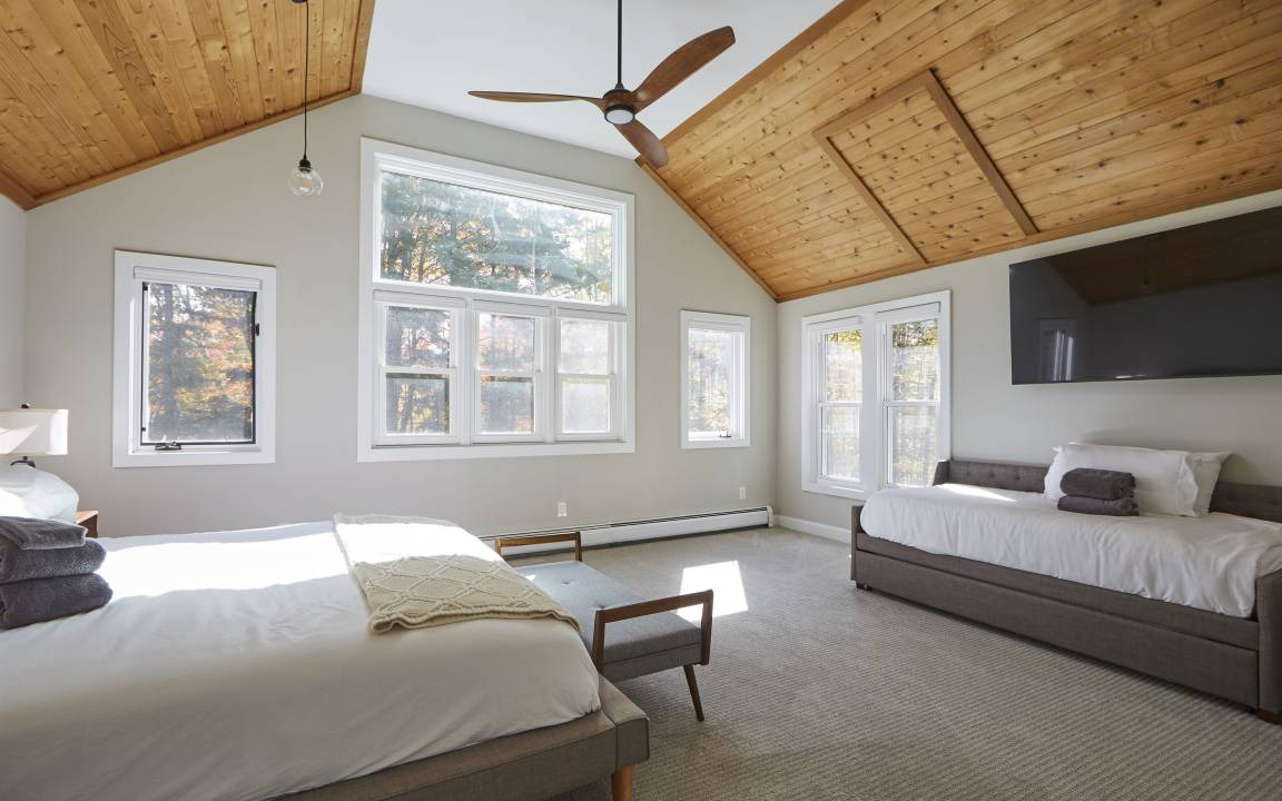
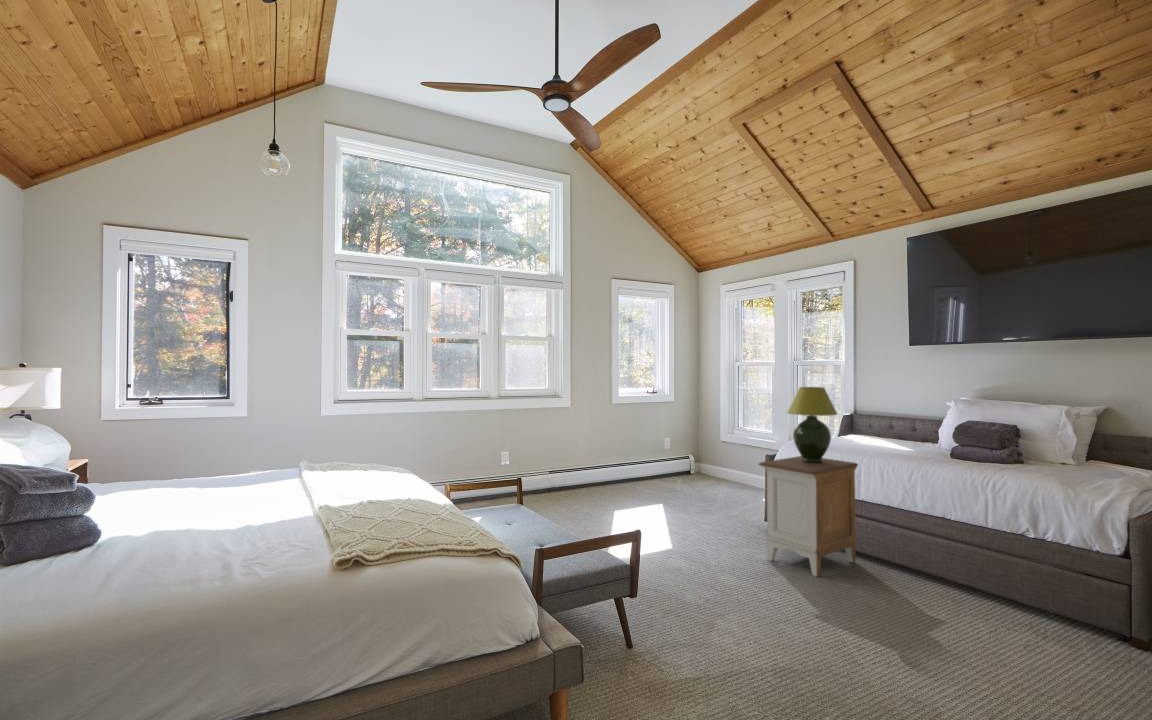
+ nightstand (808, 511)
+ table lamp (811, 424)
